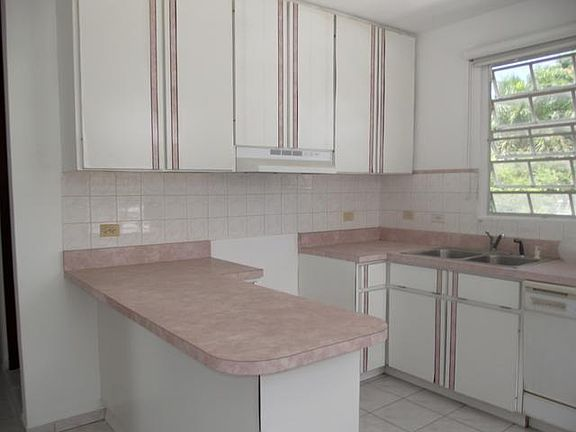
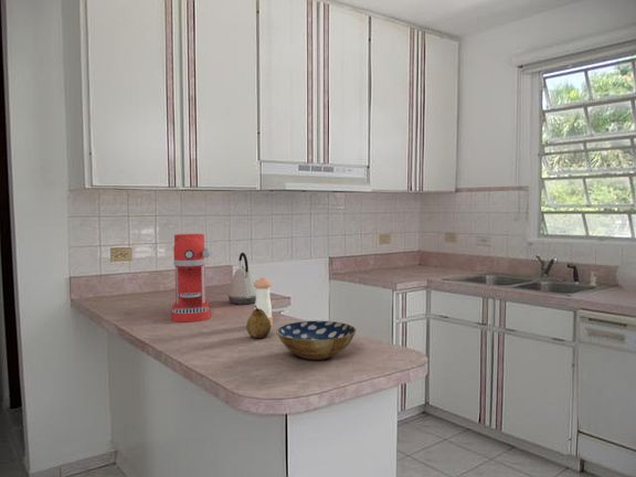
+ coffee maker (191, 274)
+ bowl (316, 341)
+ kettle (243, 277)
+ pepper shaker (263, 300)
+ fruit (258, 320)
